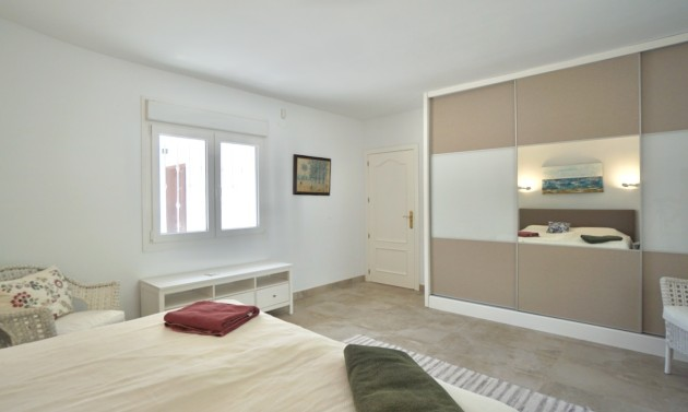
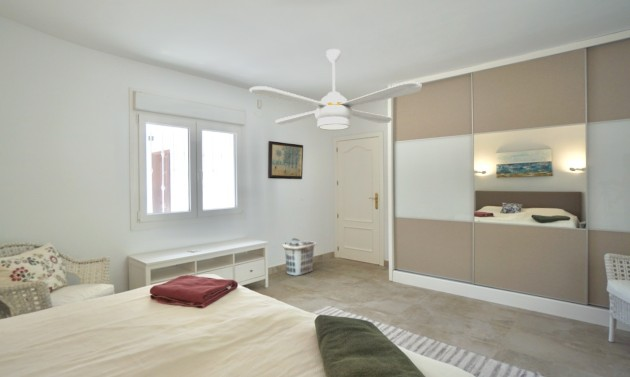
+ ceiling fan (333, 89)
+ clothes hamper (299, 255)
